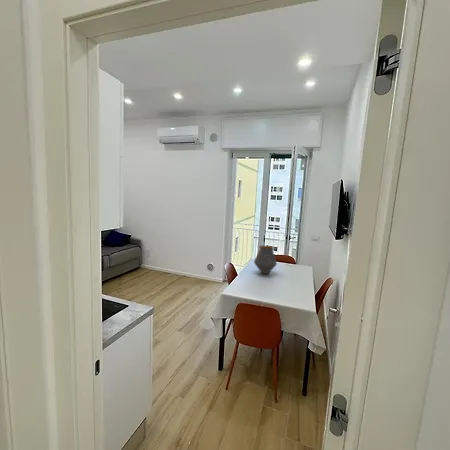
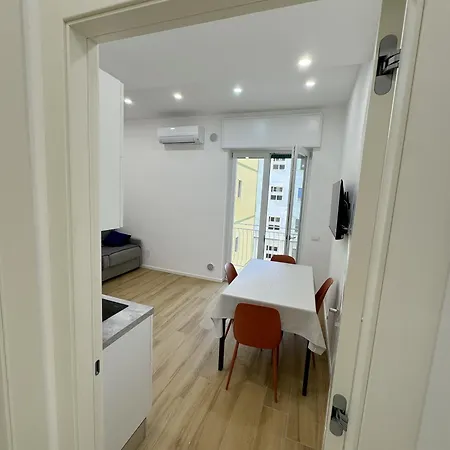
- vase (265, 260)
